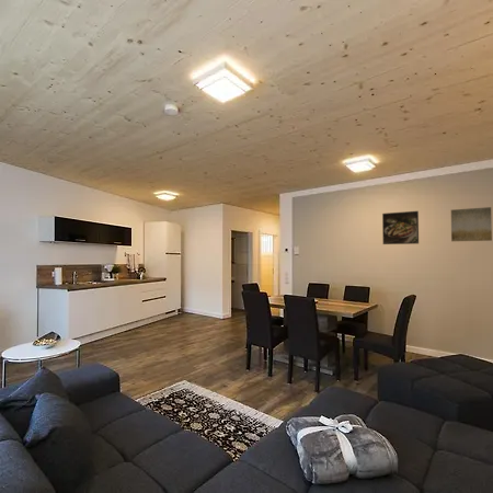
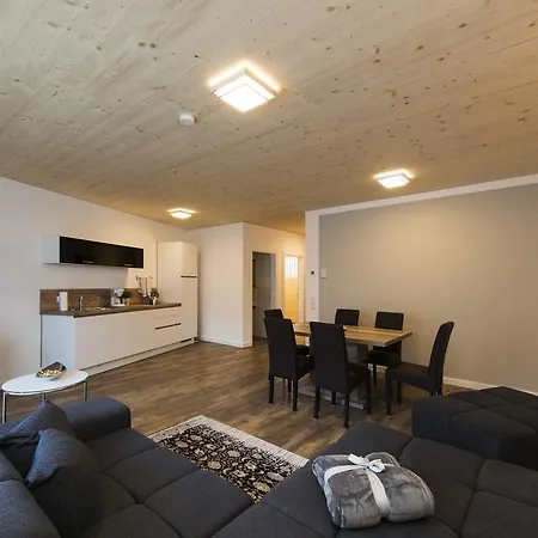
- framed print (400, 228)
- wall art (470, 225)
